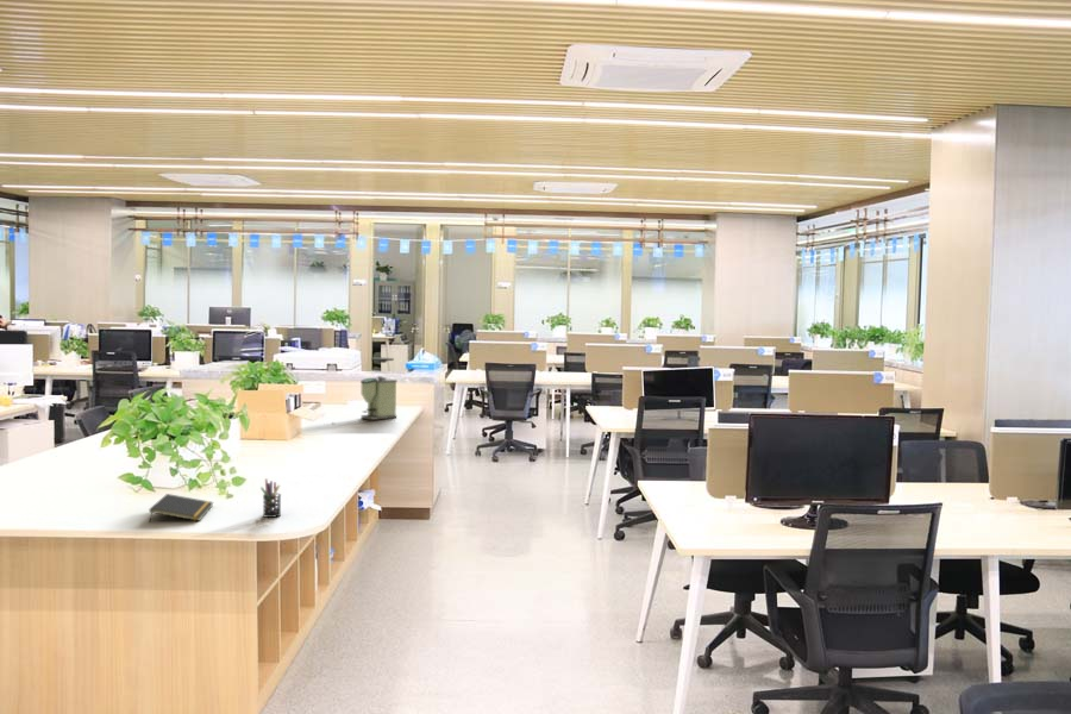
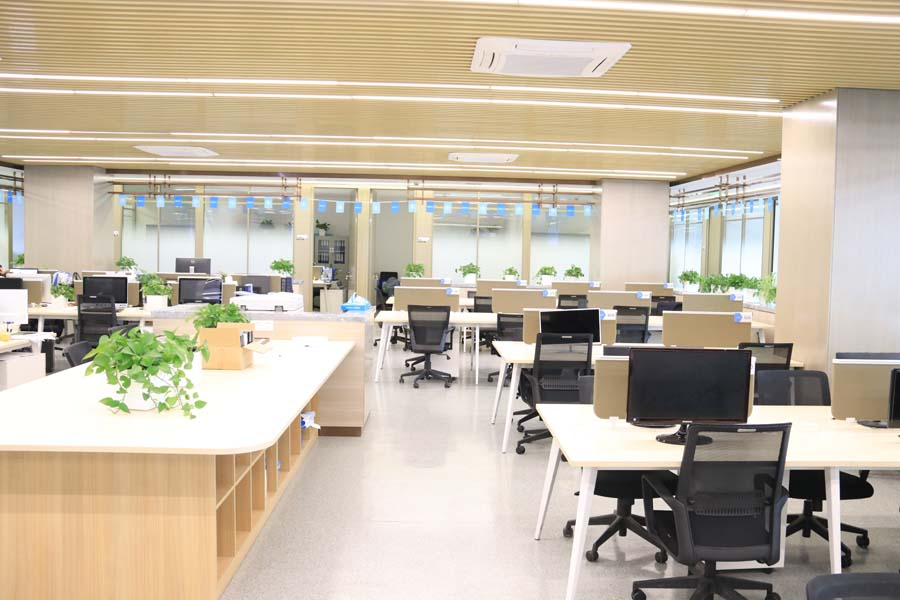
- pen holder (269, 497)
- notepad (182, 507)
- coffee grinder (378, 388)
